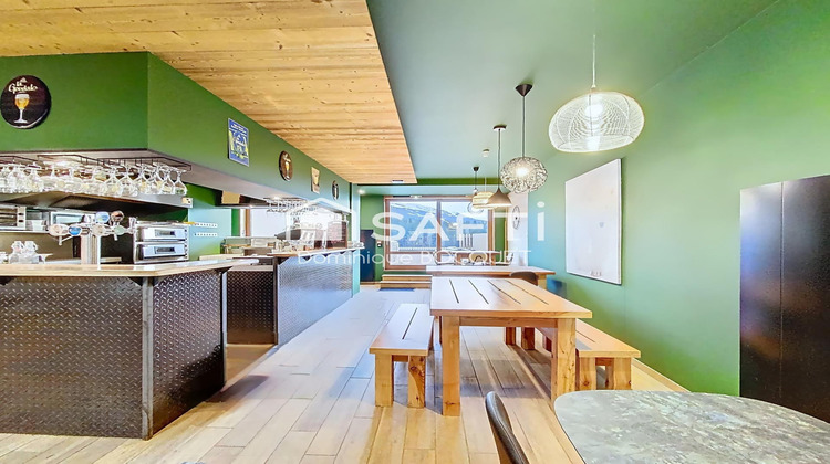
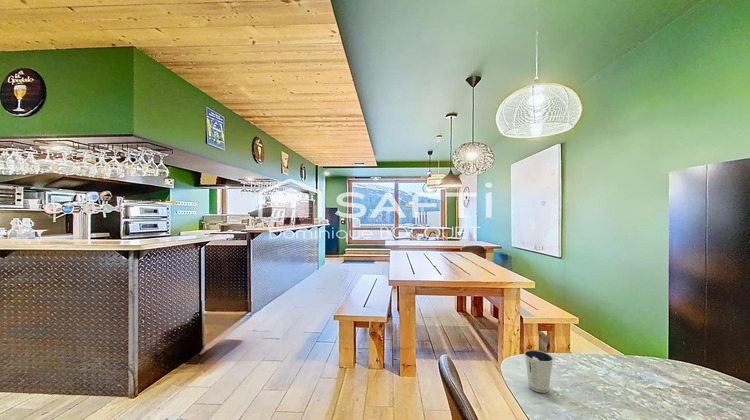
+ dixie cup (538, 371)
